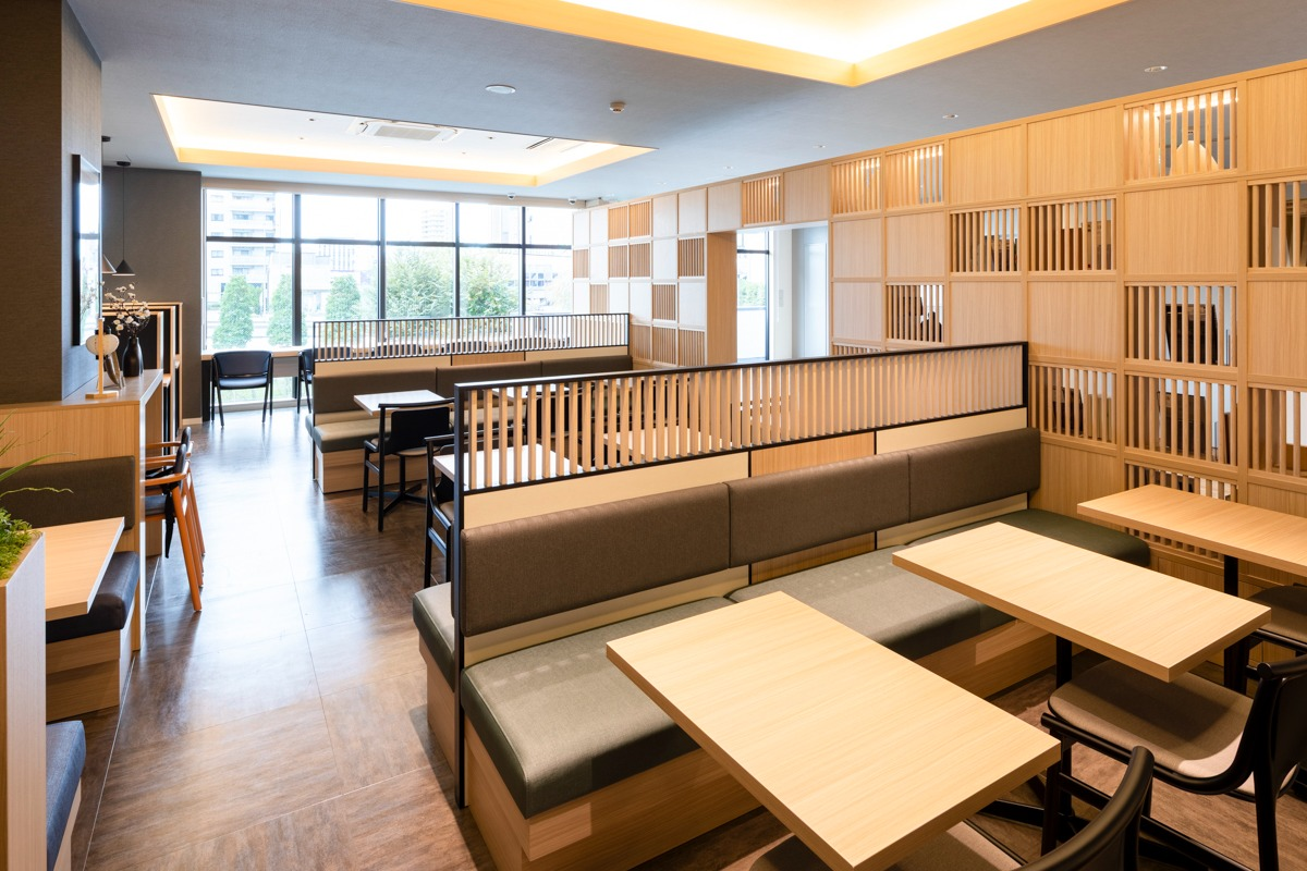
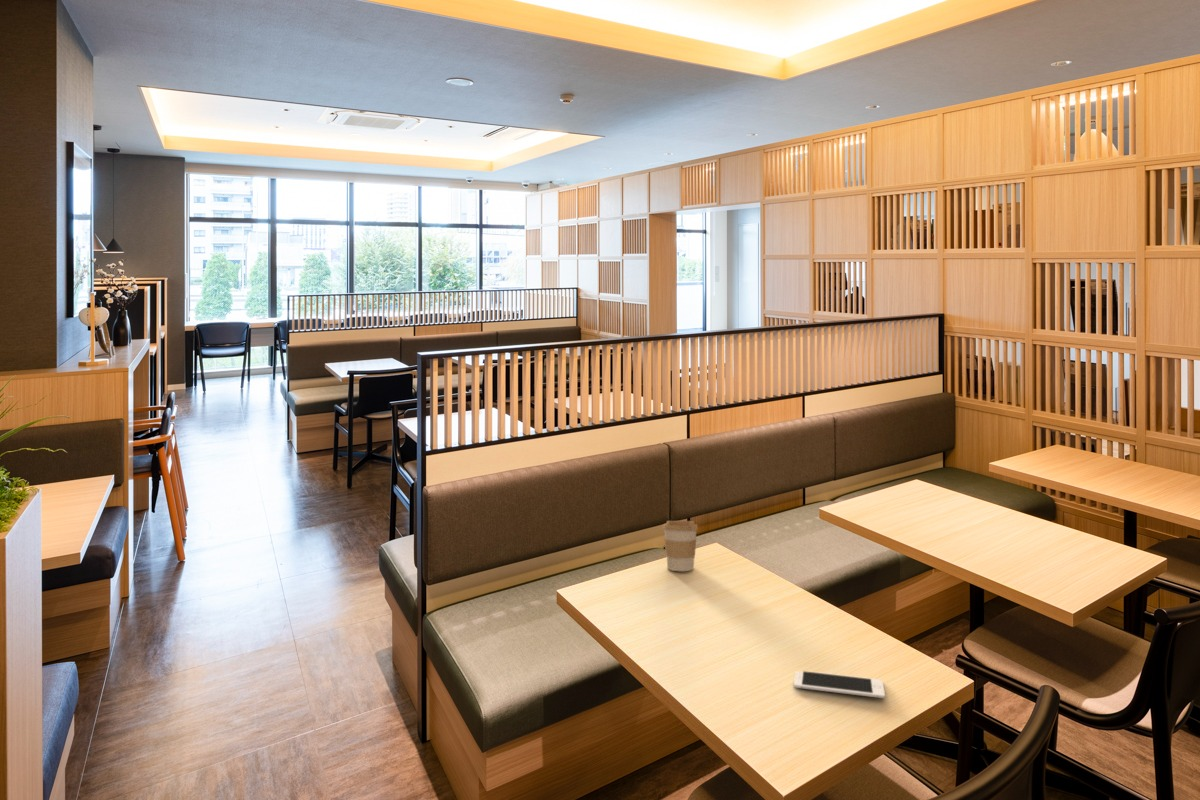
+ cell phone (838, 683)
+ coffee cup (680, 543)
